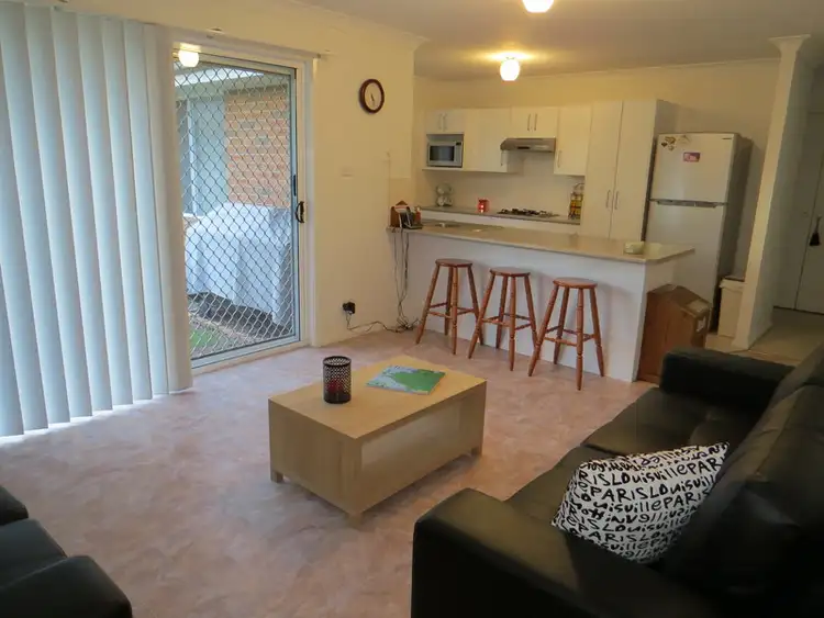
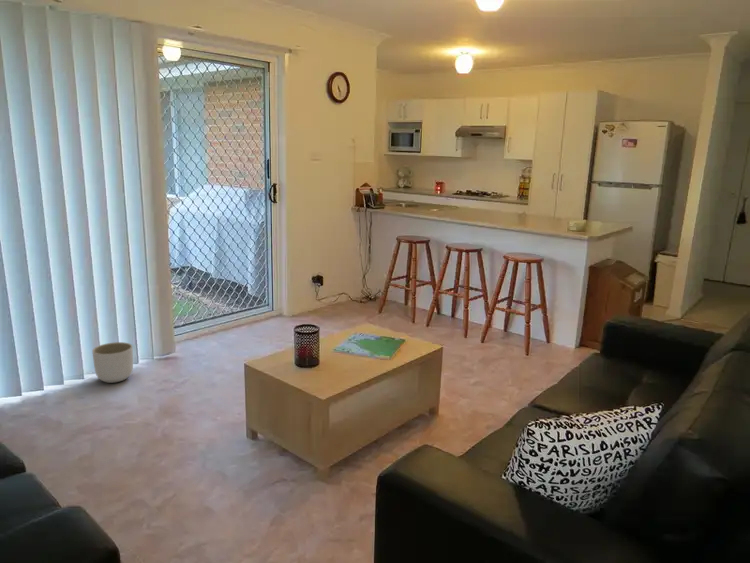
+ planter (114, 363)
